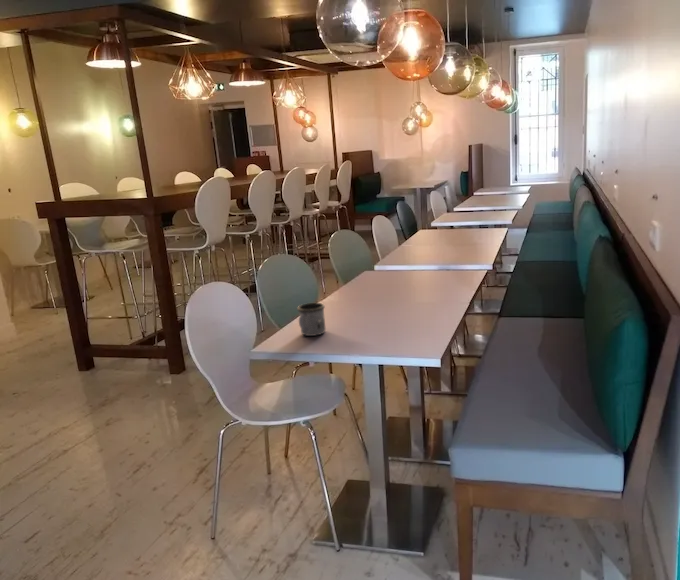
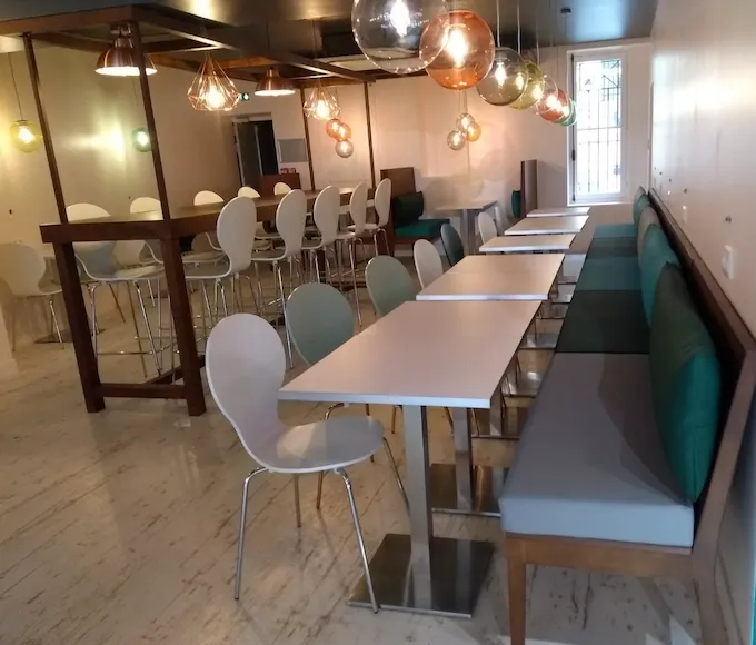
- mug (310, 320)
